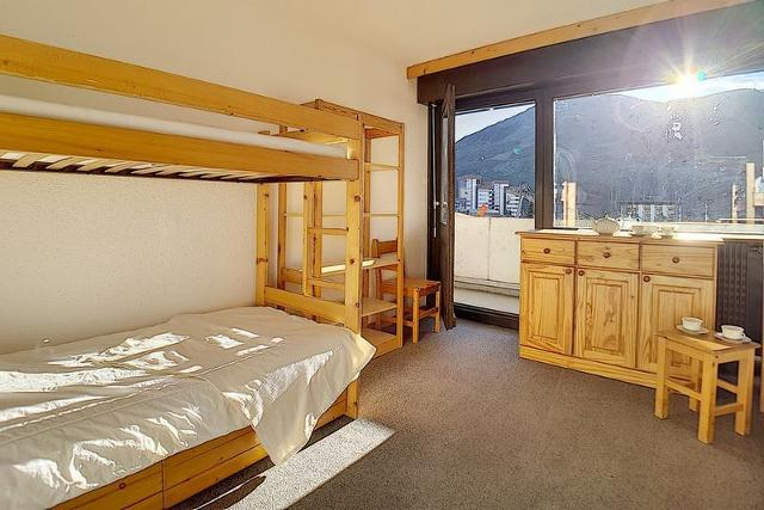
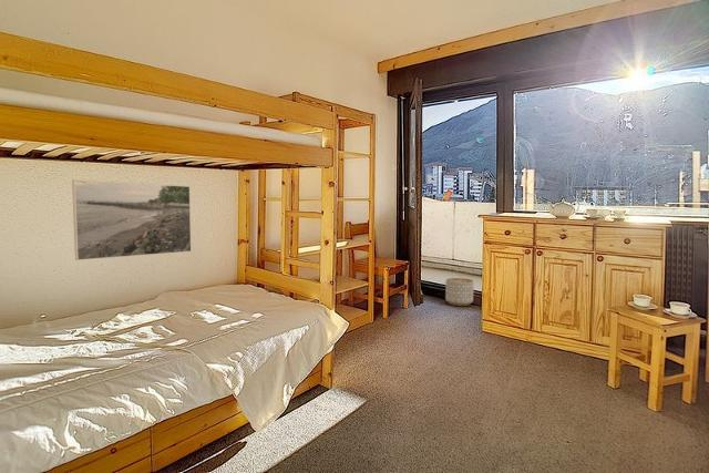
+ planter (459, 291)
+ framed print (137, 219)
